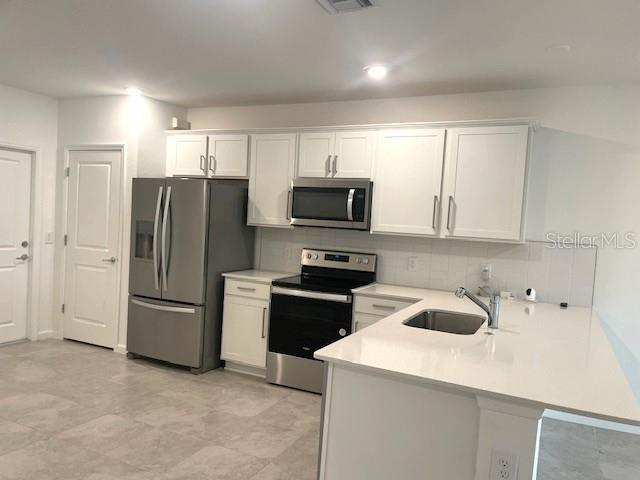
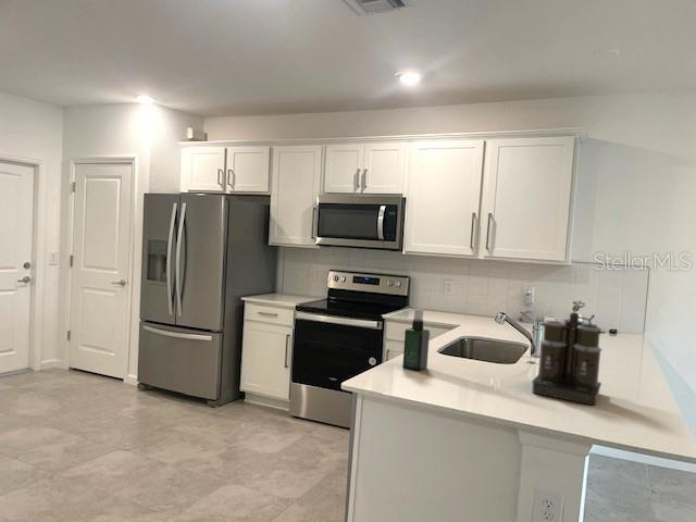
+ coffee maker (570, 347)
+ spray bottle (417, 338)
